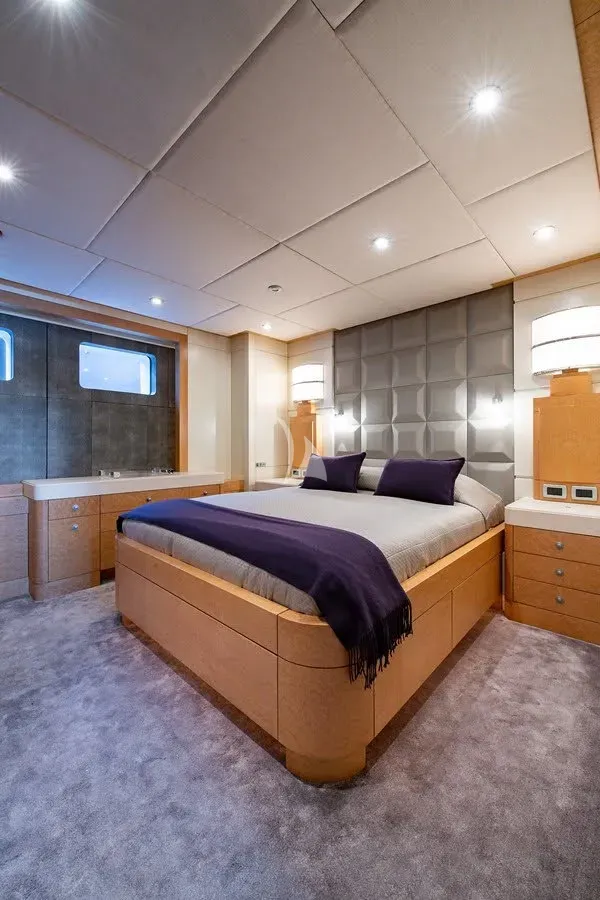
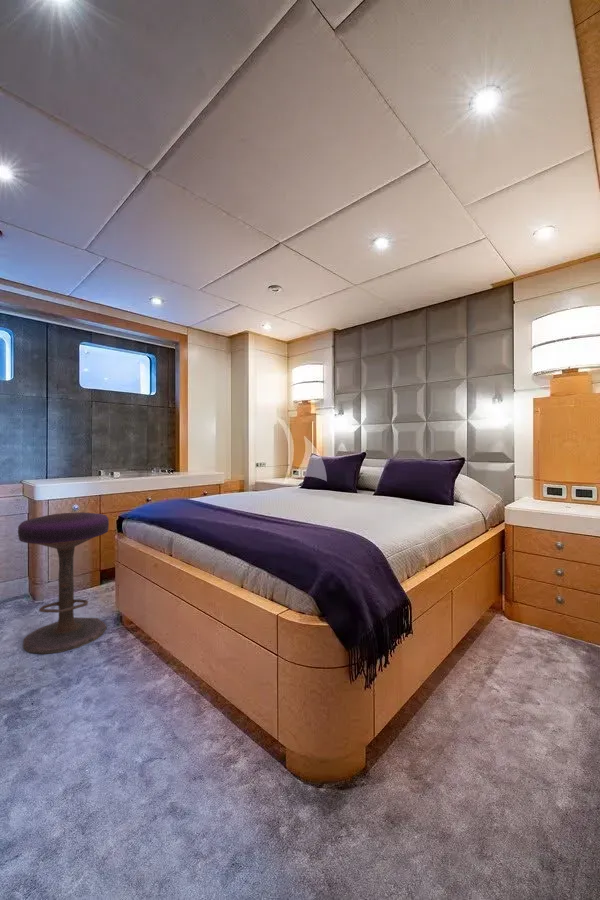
+ stool (66, 574)
